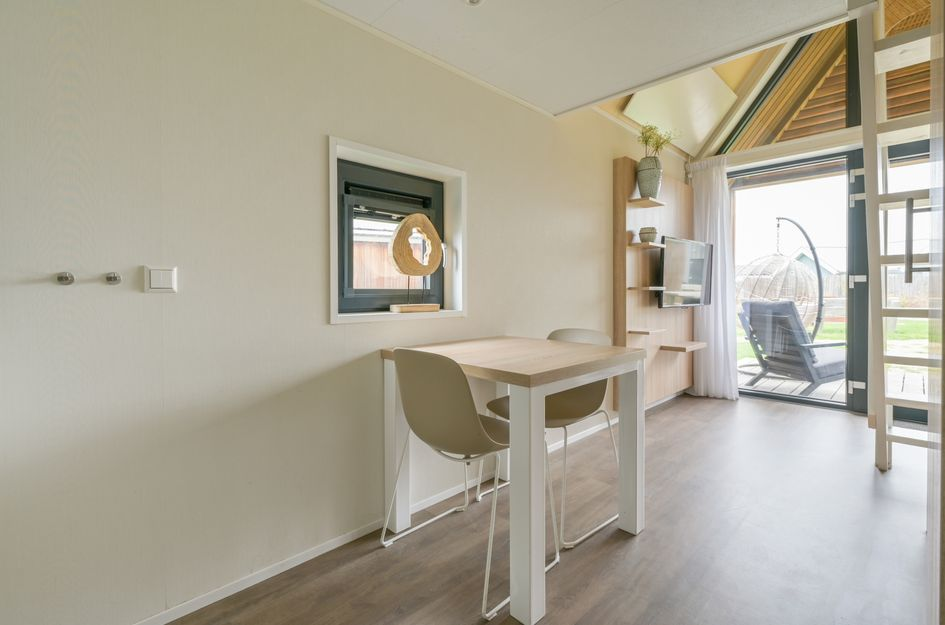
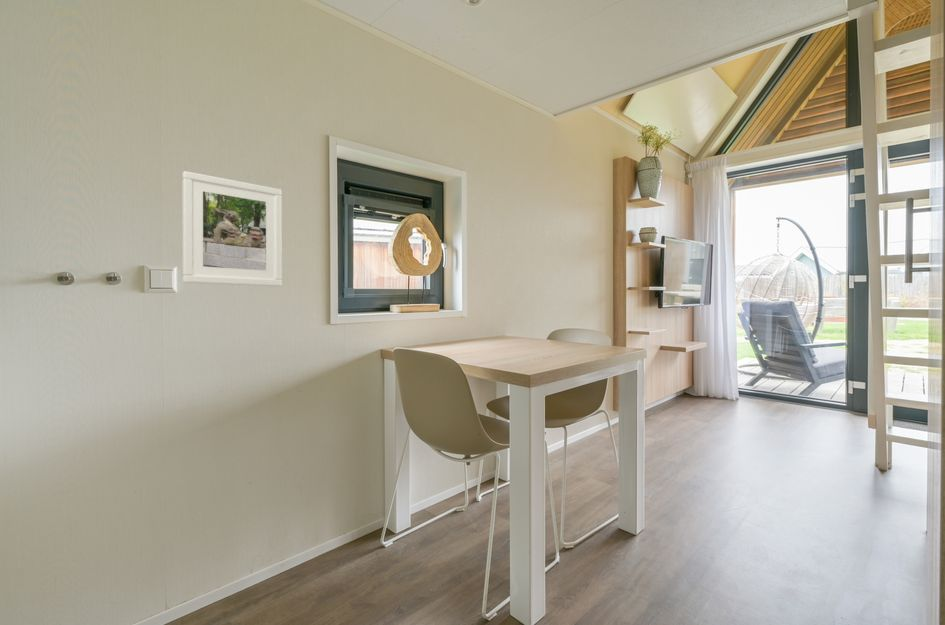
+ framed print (235, 232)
